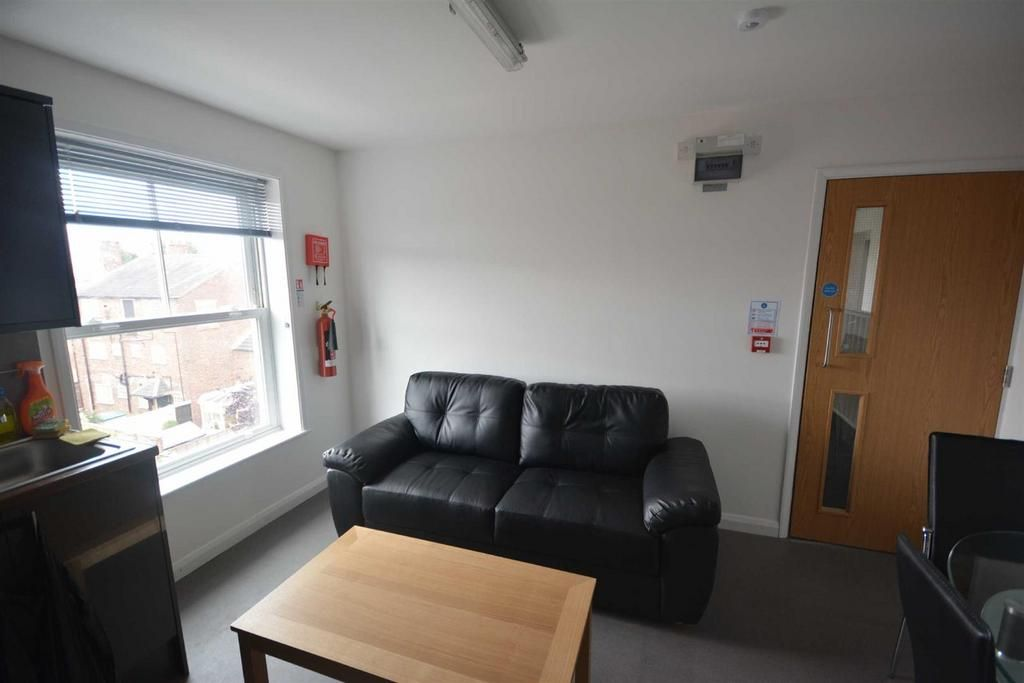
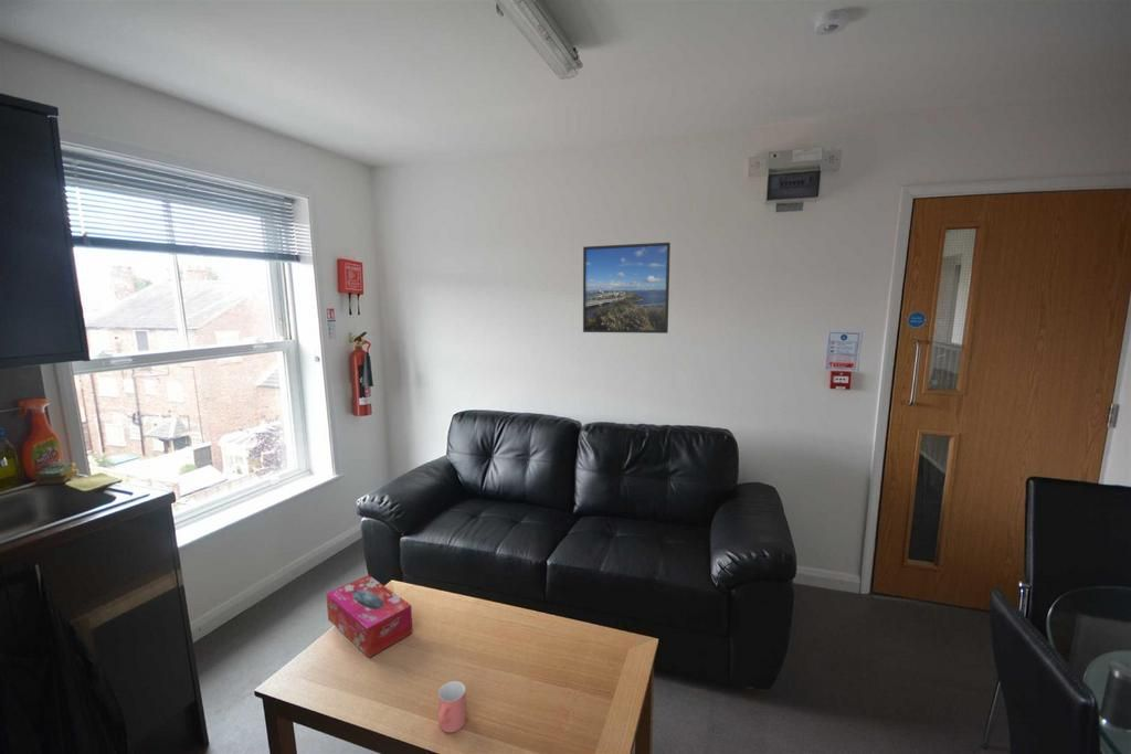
+ cup (448, 711)
+ tissue box (368, 612)
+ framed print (624, 289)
